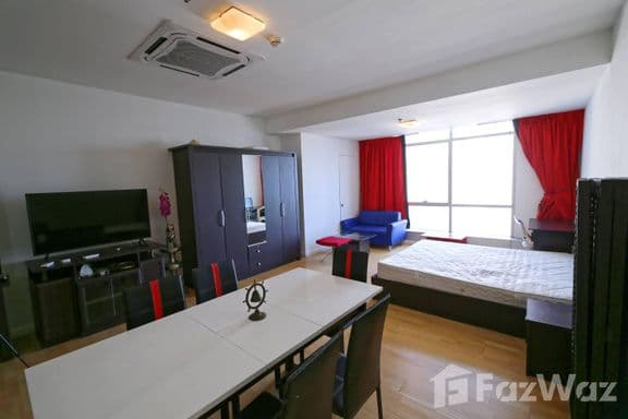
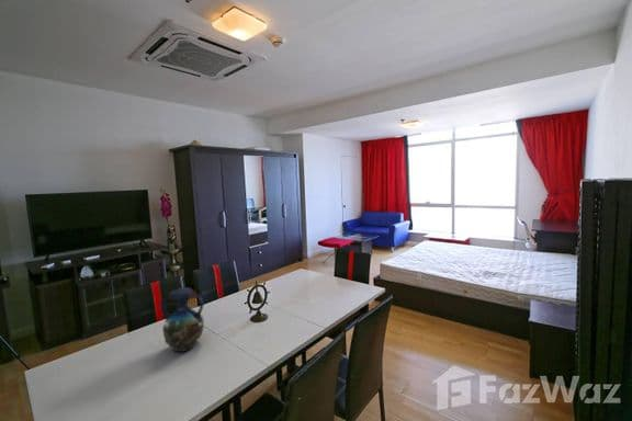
+ vase (183, 318)
